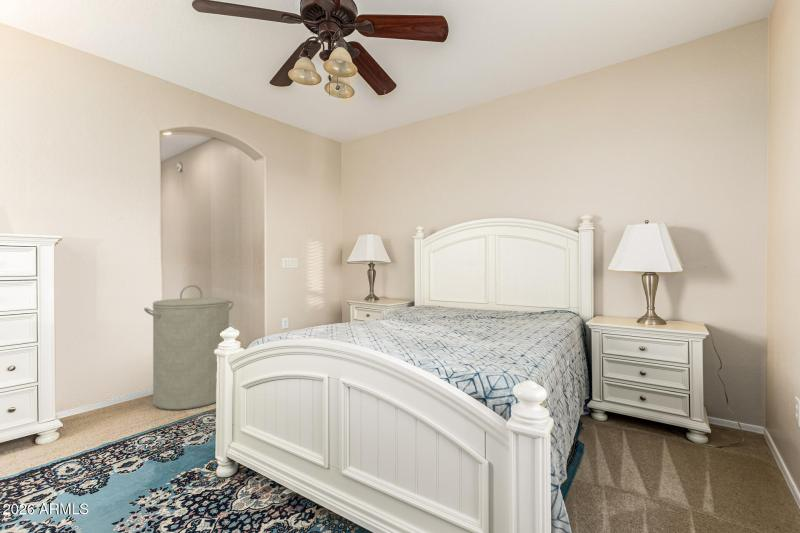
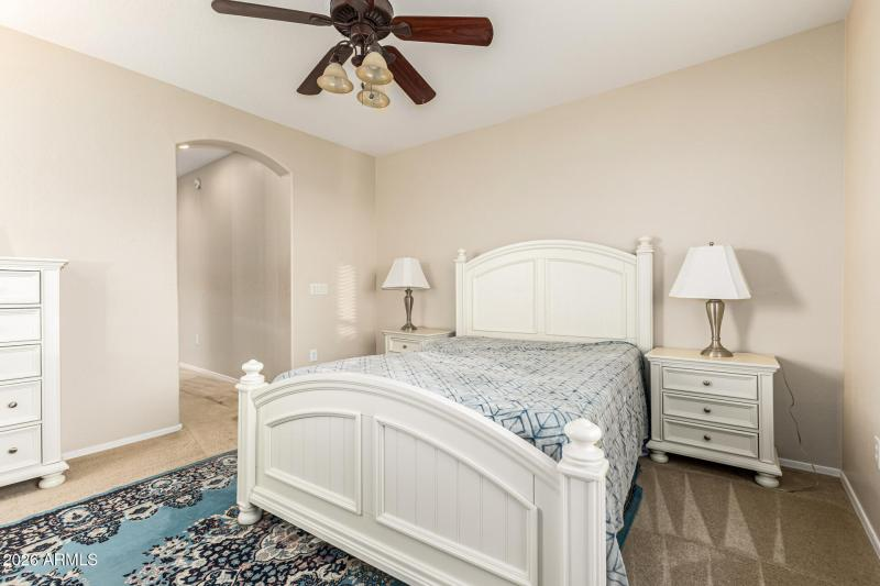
- laundry hamper (192, 341)
